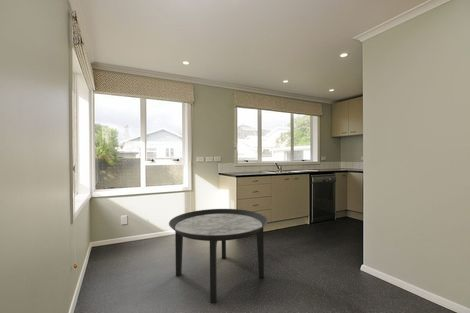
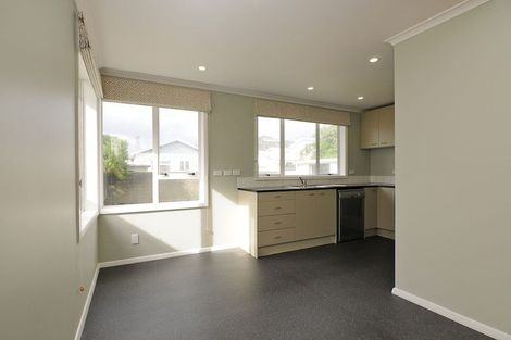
- round table (216, 246)
